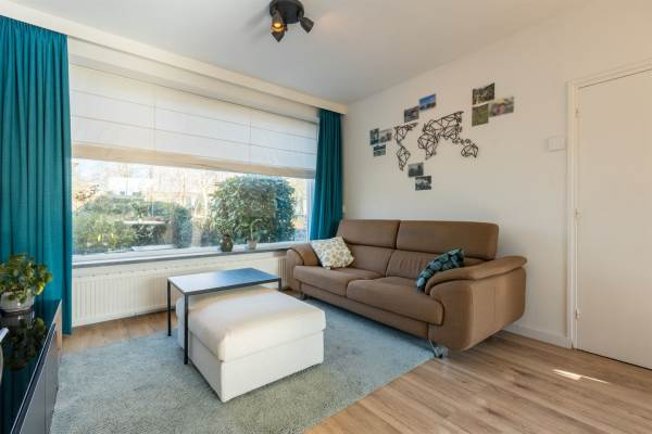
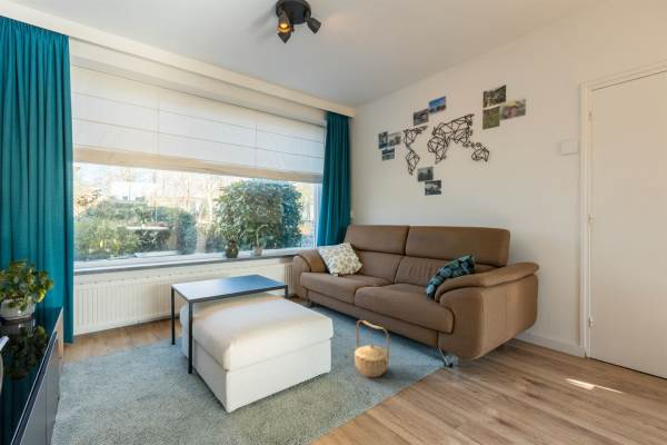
+ basket (371, 347)
